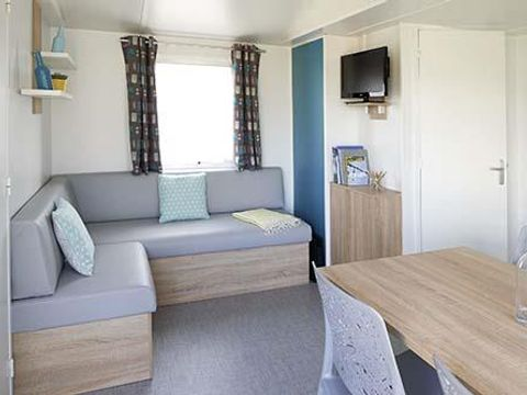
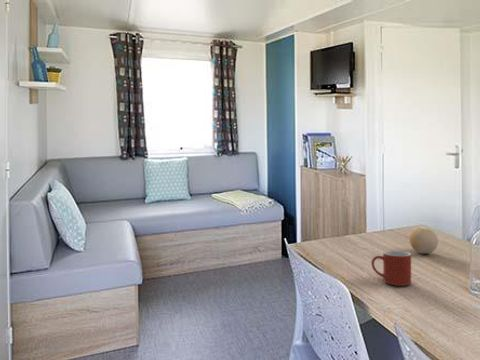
+ mug (391, 267)
+ fruit (423, 241)
